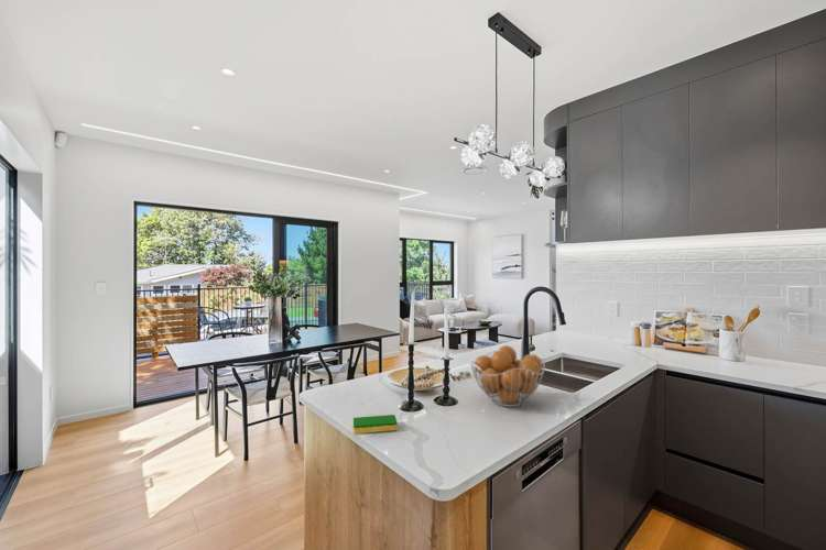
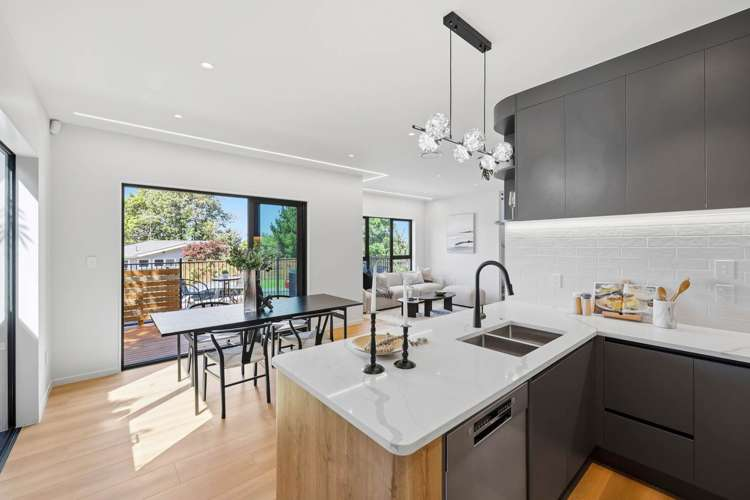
- fruit basket (507, 374)
- dish sponge (374, 424)
